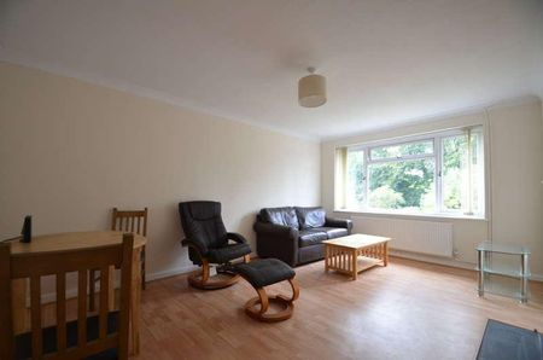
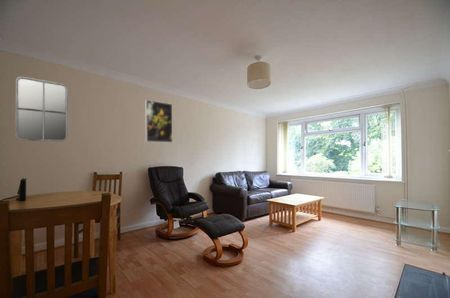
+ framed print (159, 122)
+ home mirror (43, 110)
